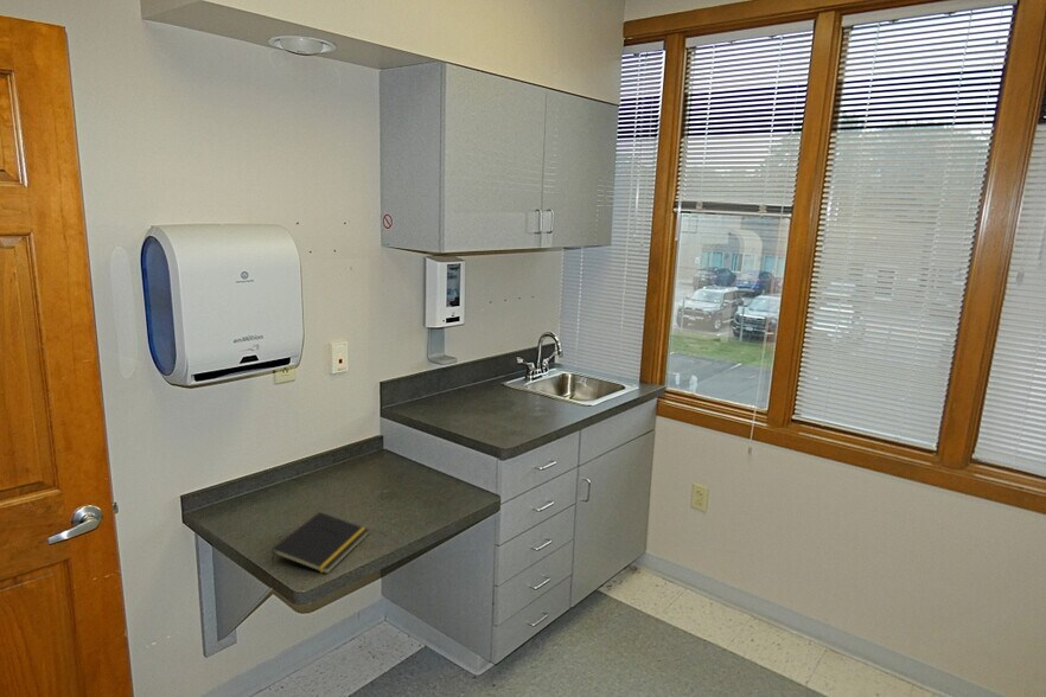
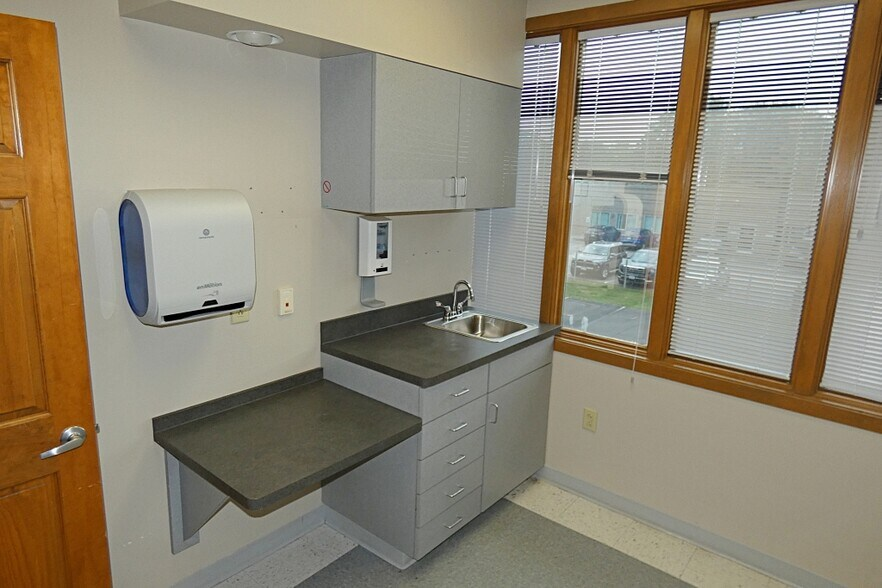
- notepad (323, 541)
